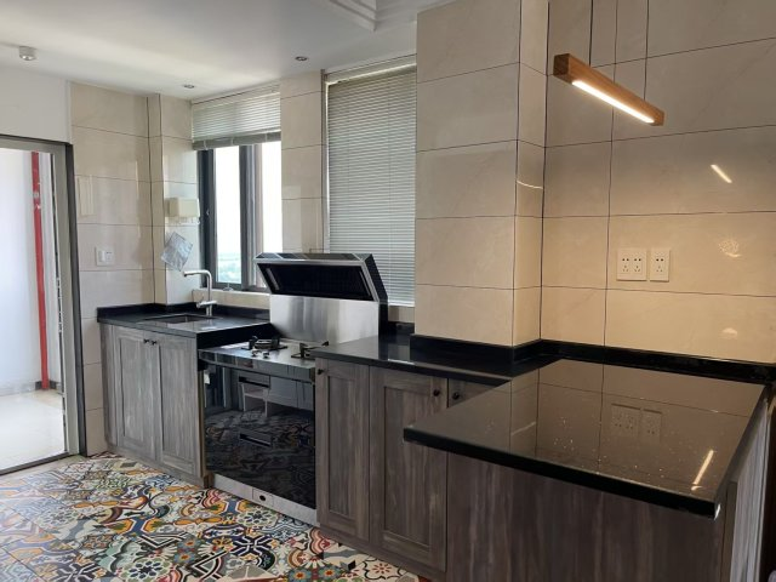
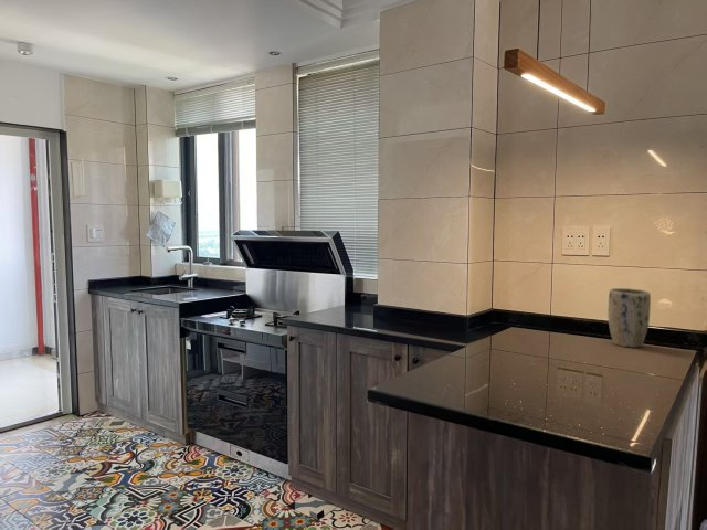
+ plant pot (627, 317)
